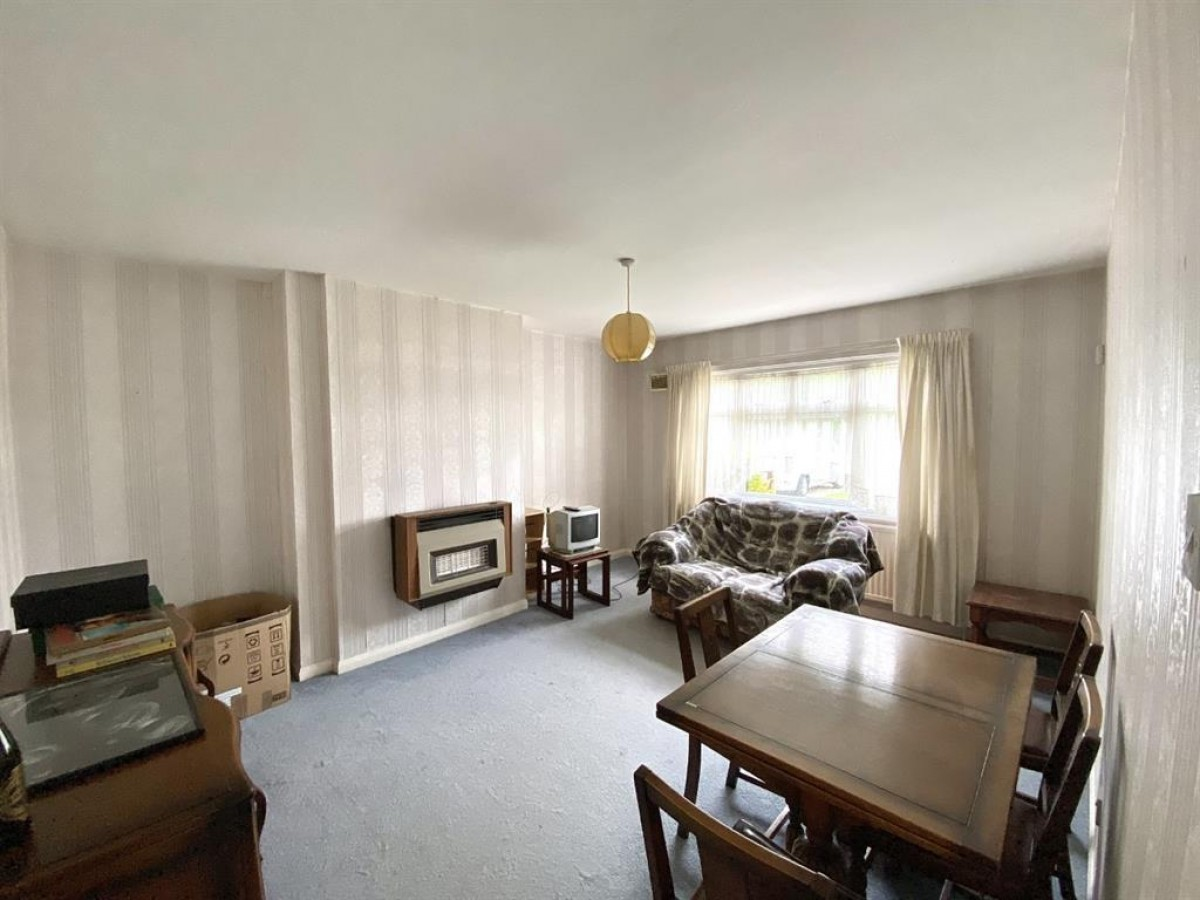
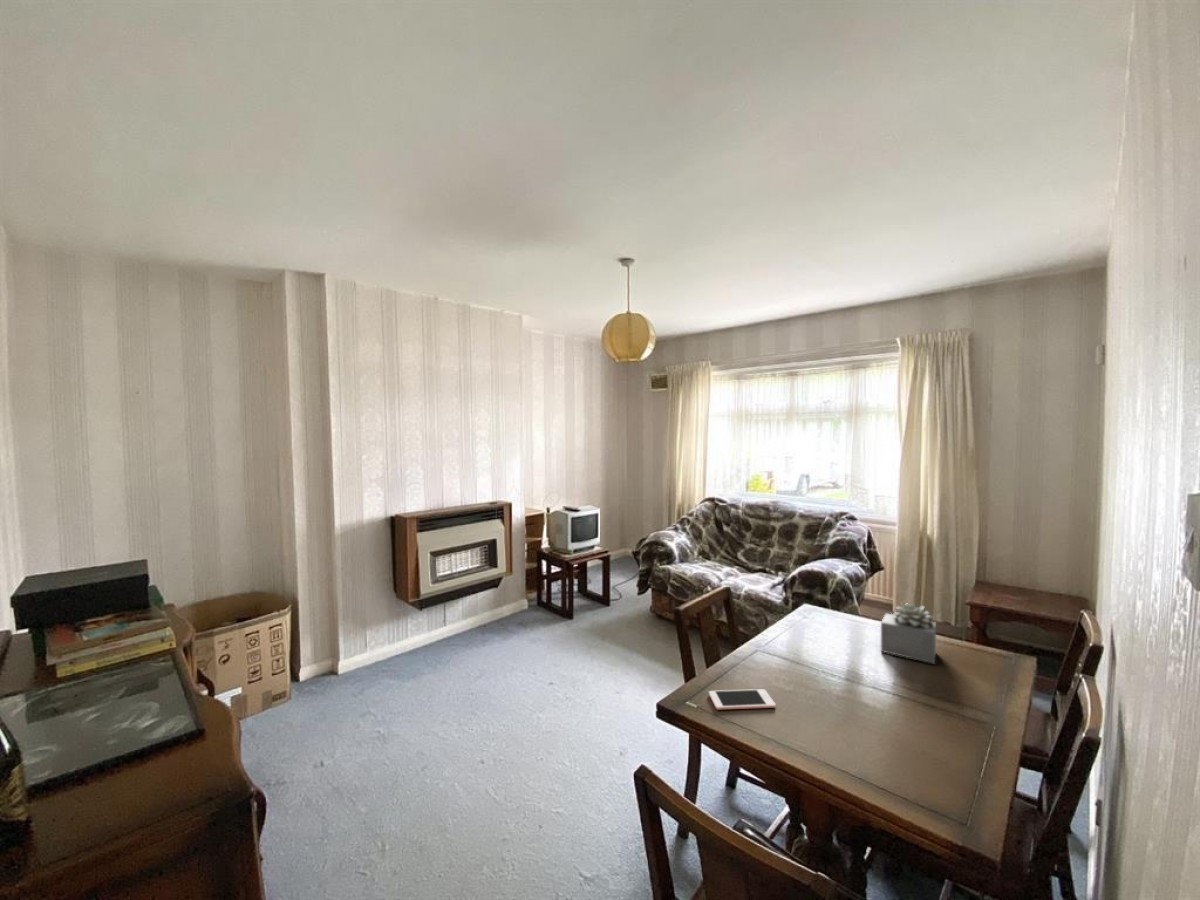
+ cell phone (741, 699)
+ succulent plant (909, 628)
